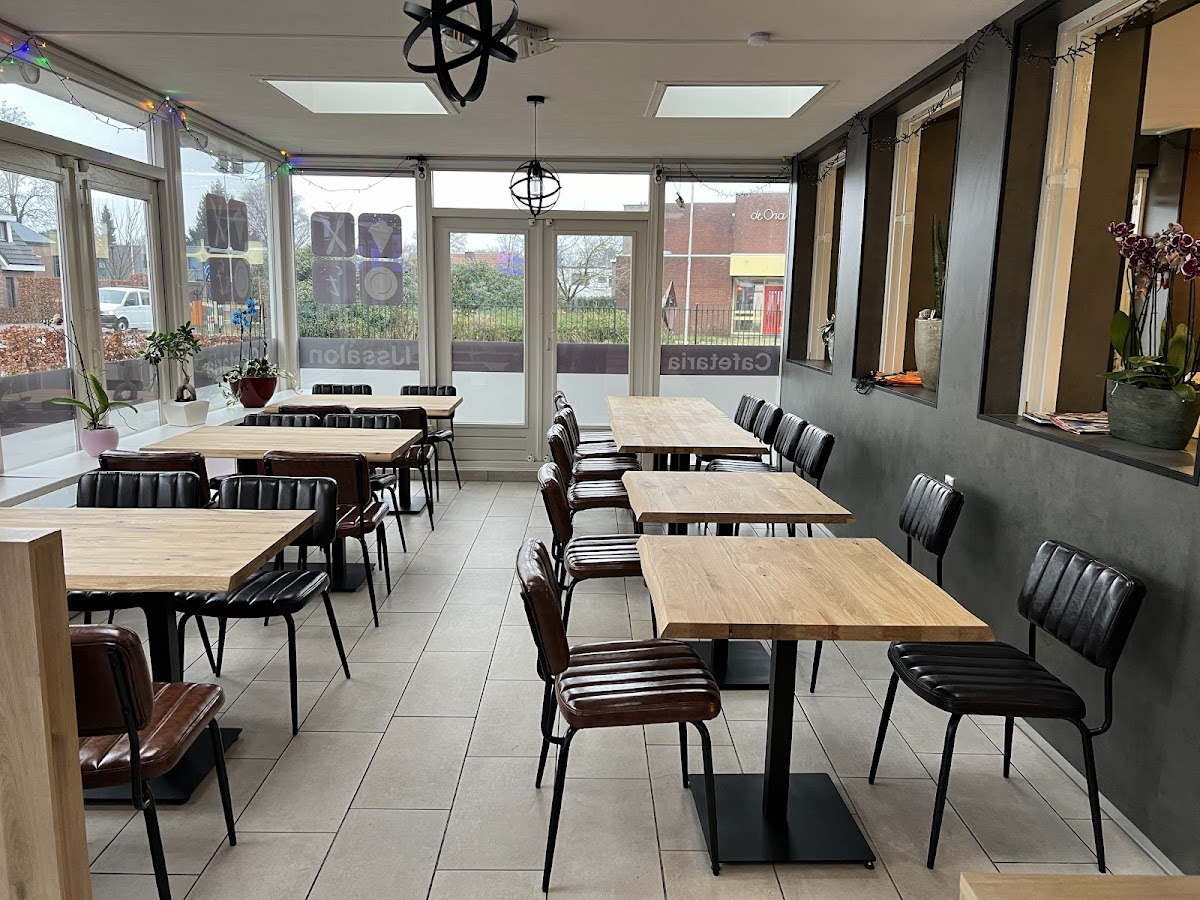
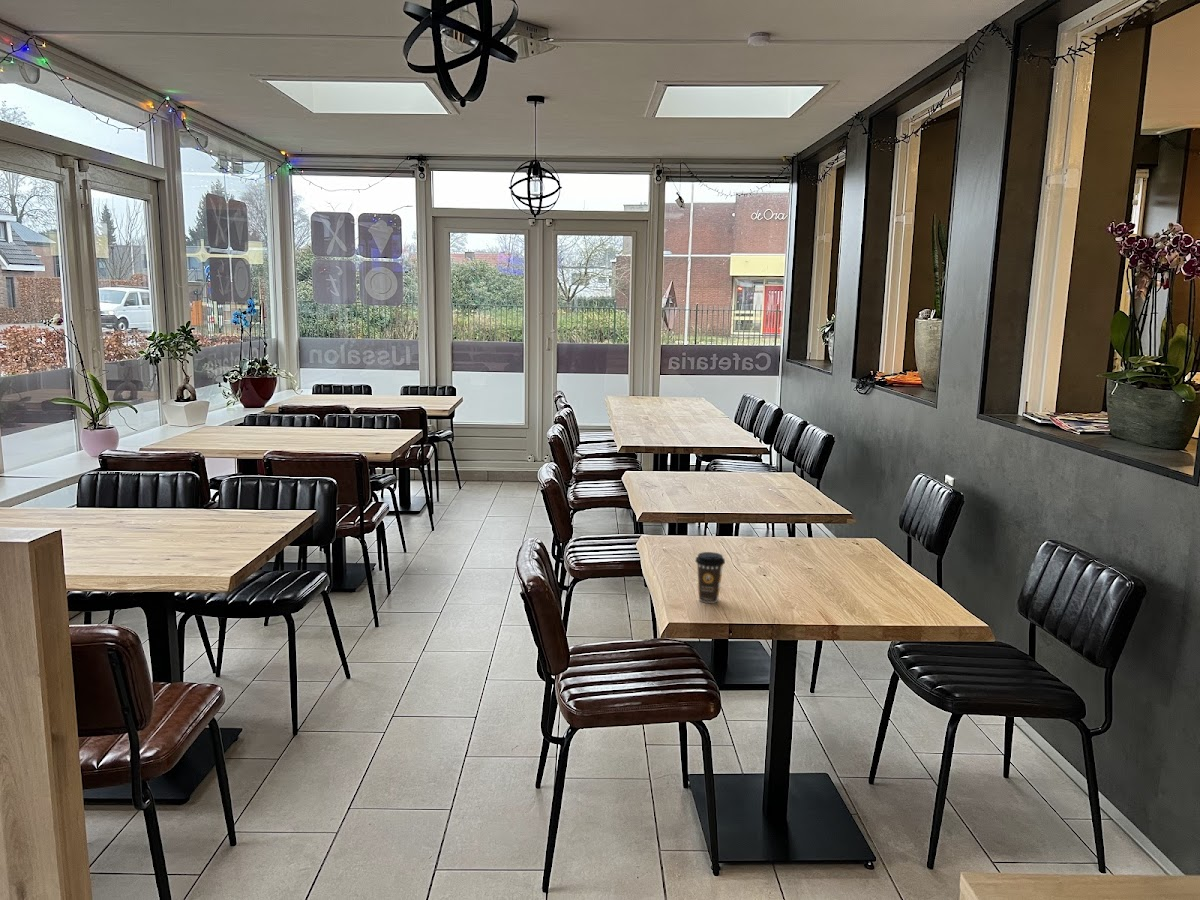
+ coffee cup (709, 577)
